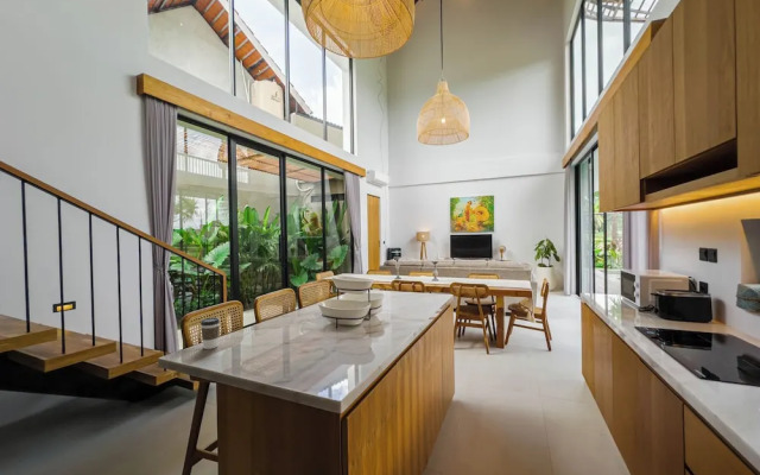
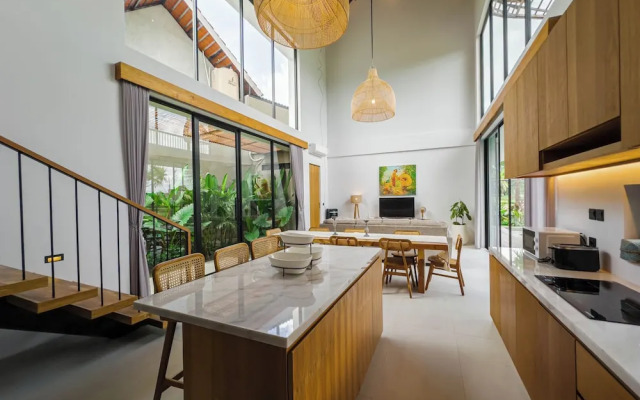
- coffee cup (210, 332)
